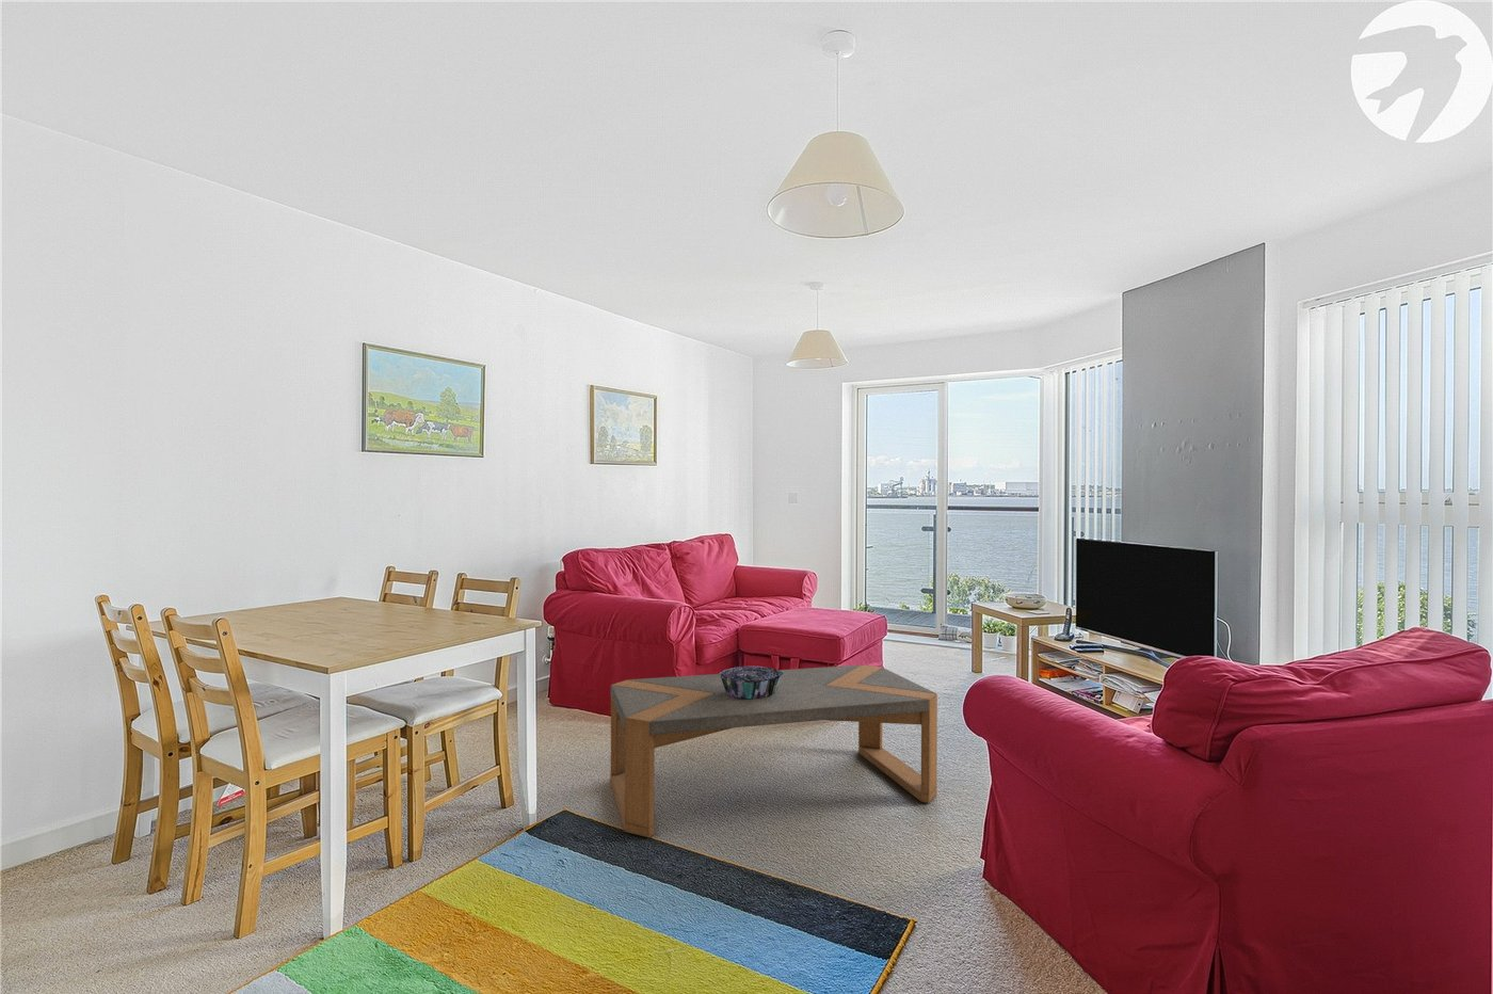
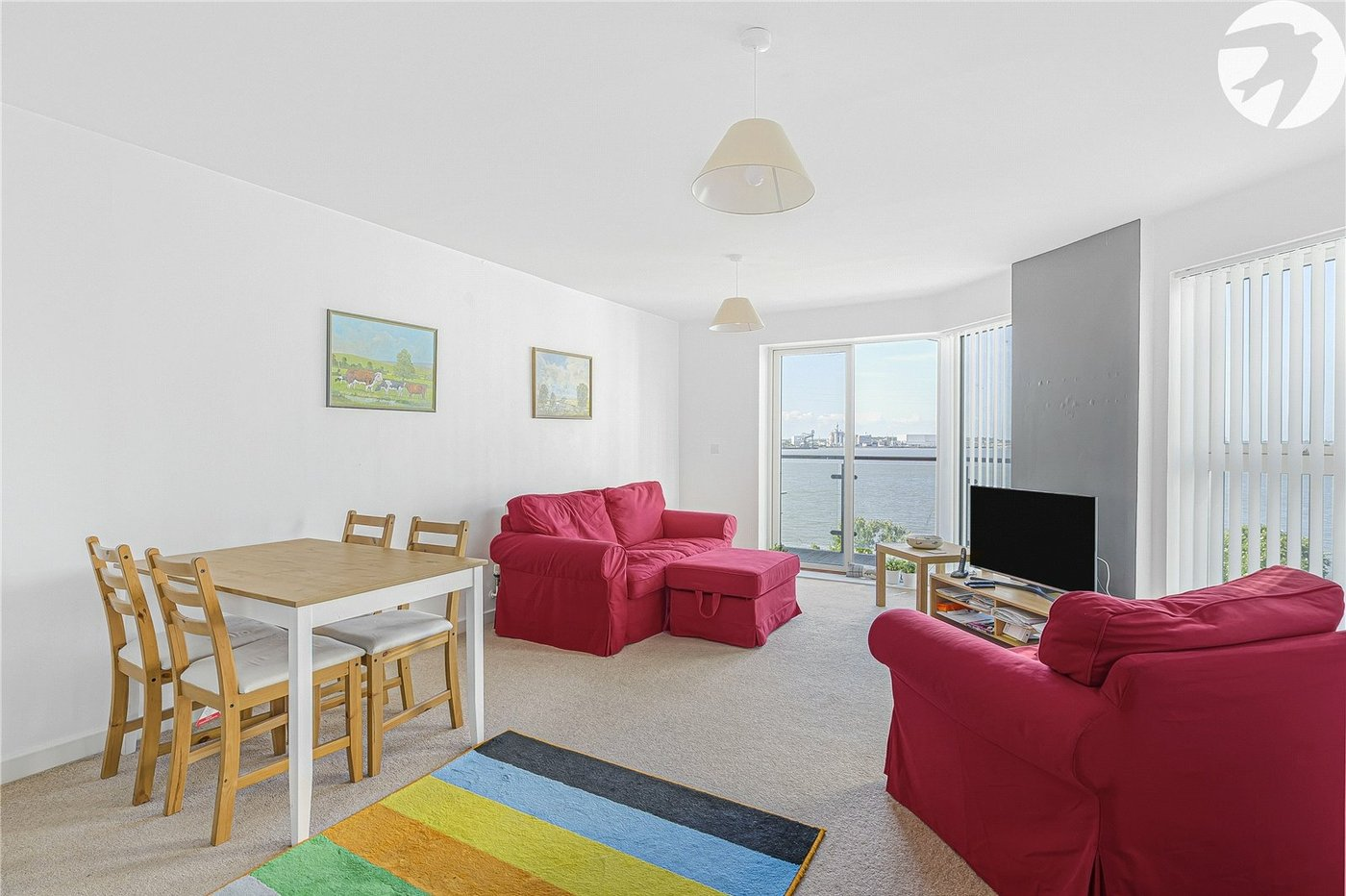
- coffee table (769, 724)
- decorative bowl (751, 682)
